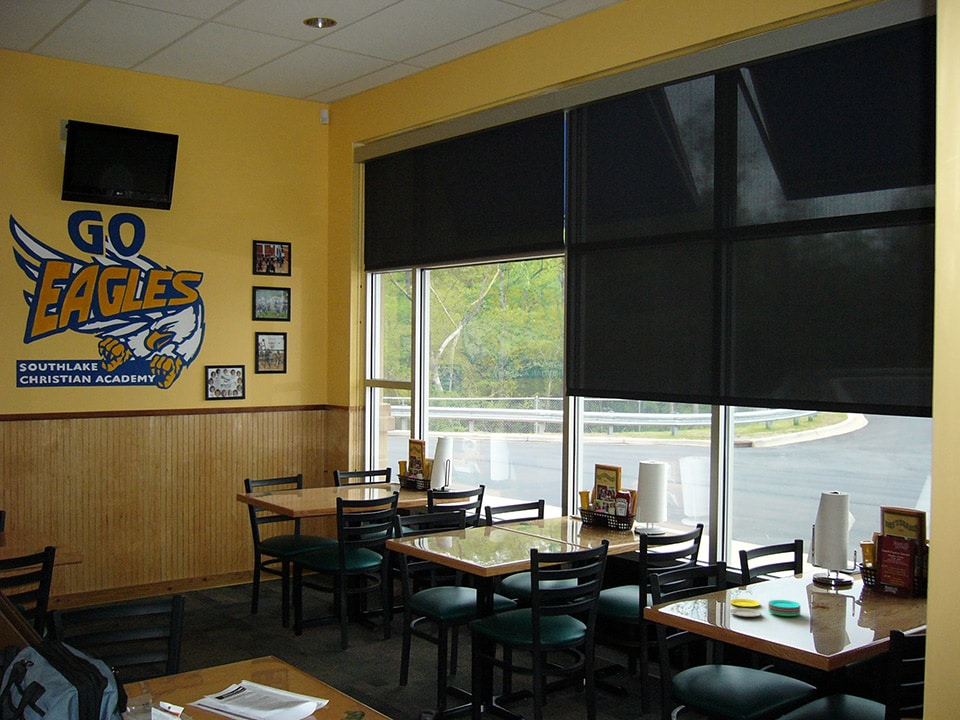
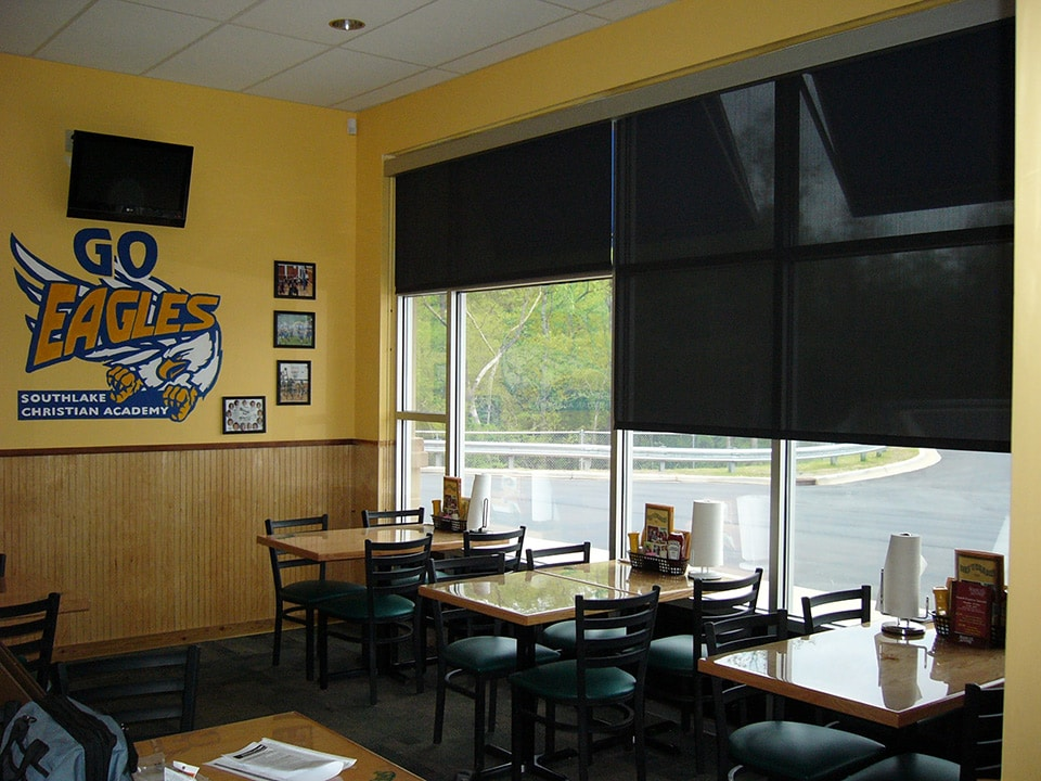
- plate (756, 605)
